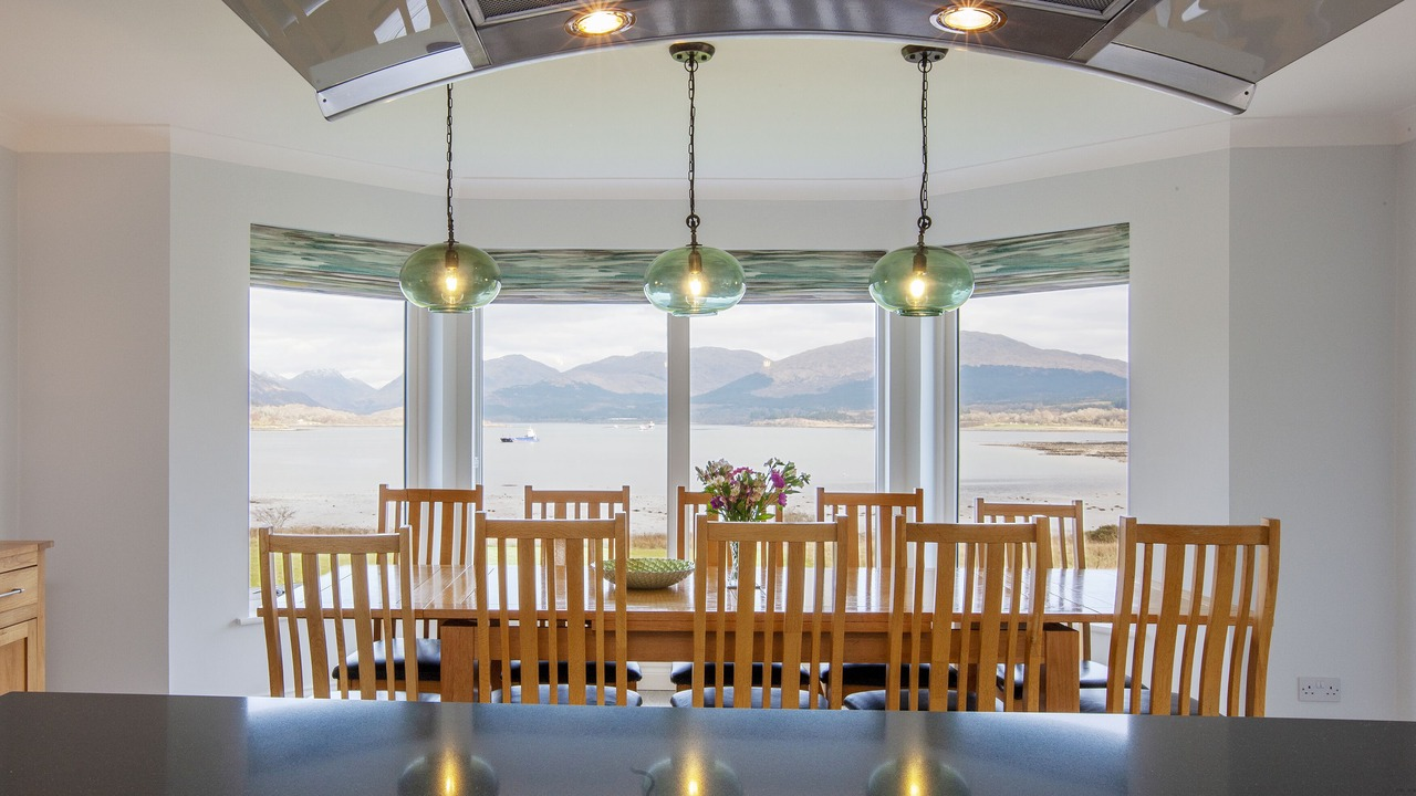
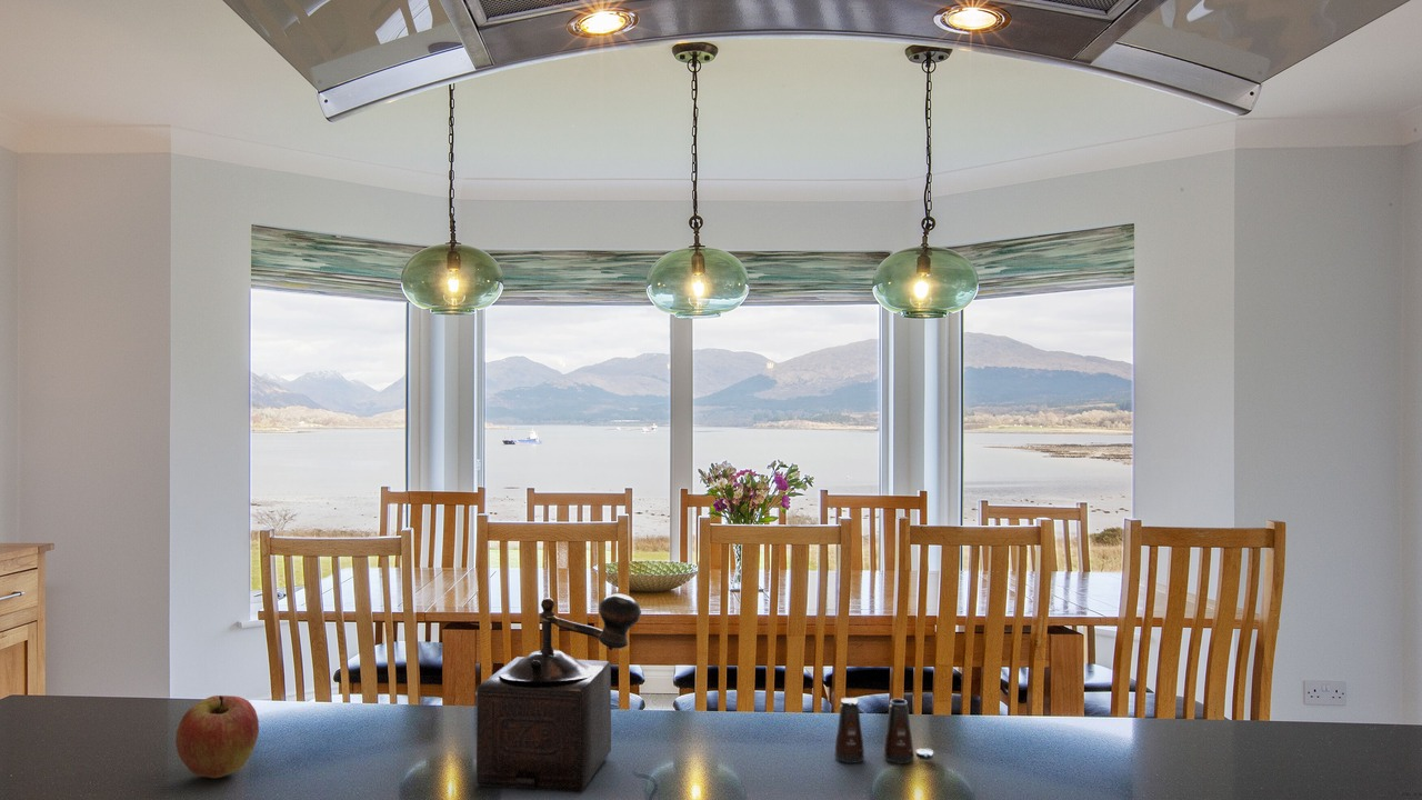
+ salt shaker (887, 728)
+ fruit (218, 731)
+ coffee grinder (570, 678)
